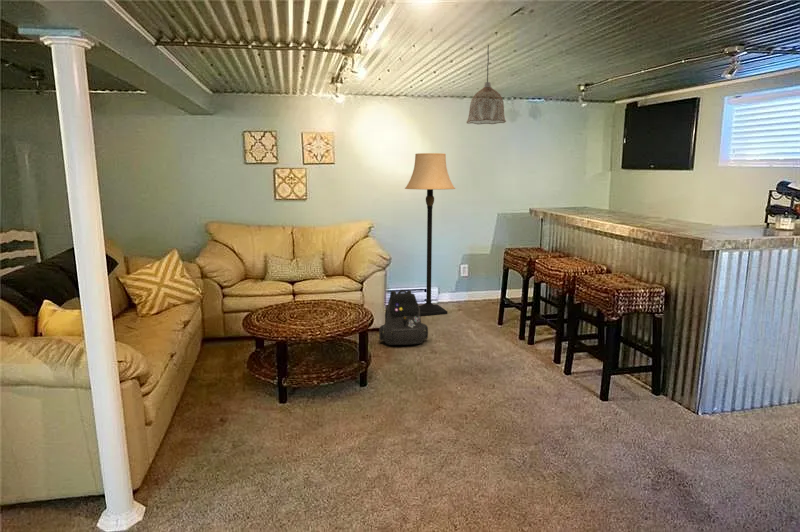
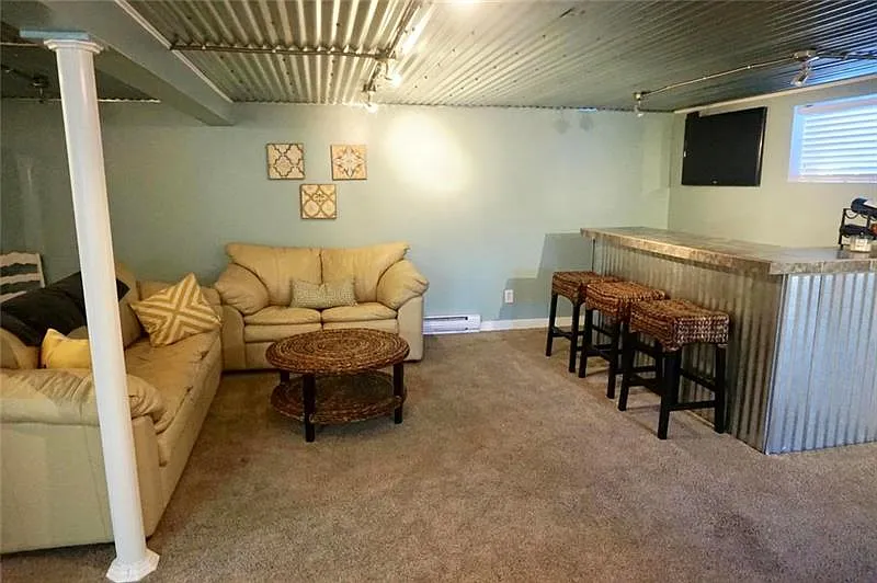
- pendant lamp (487, 84)
- backpack (402, 314)
- lamp (429, 234)
